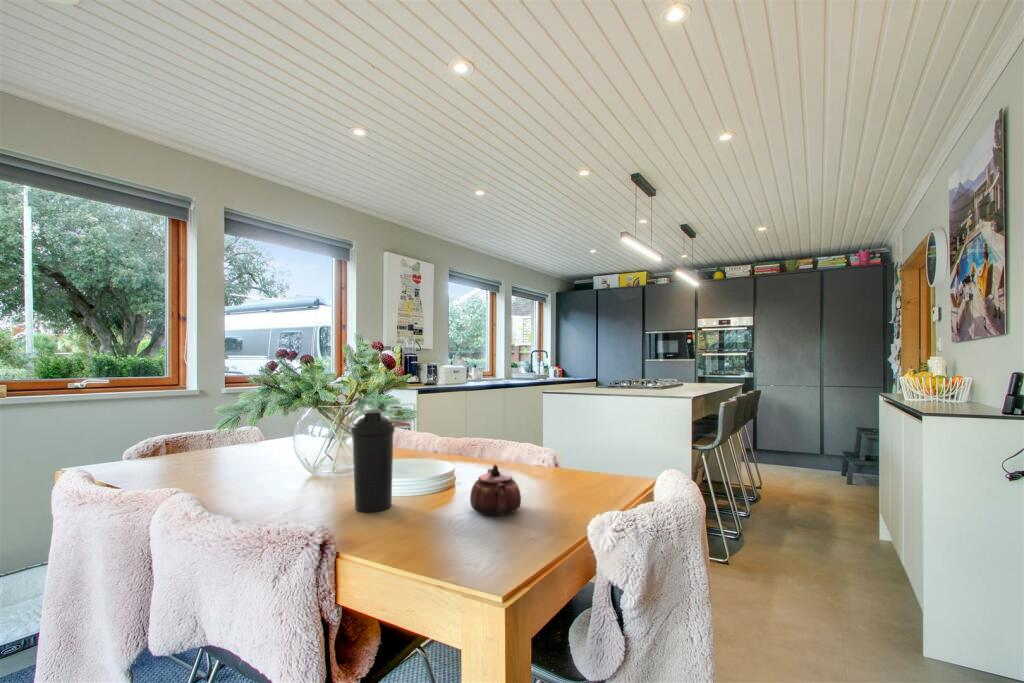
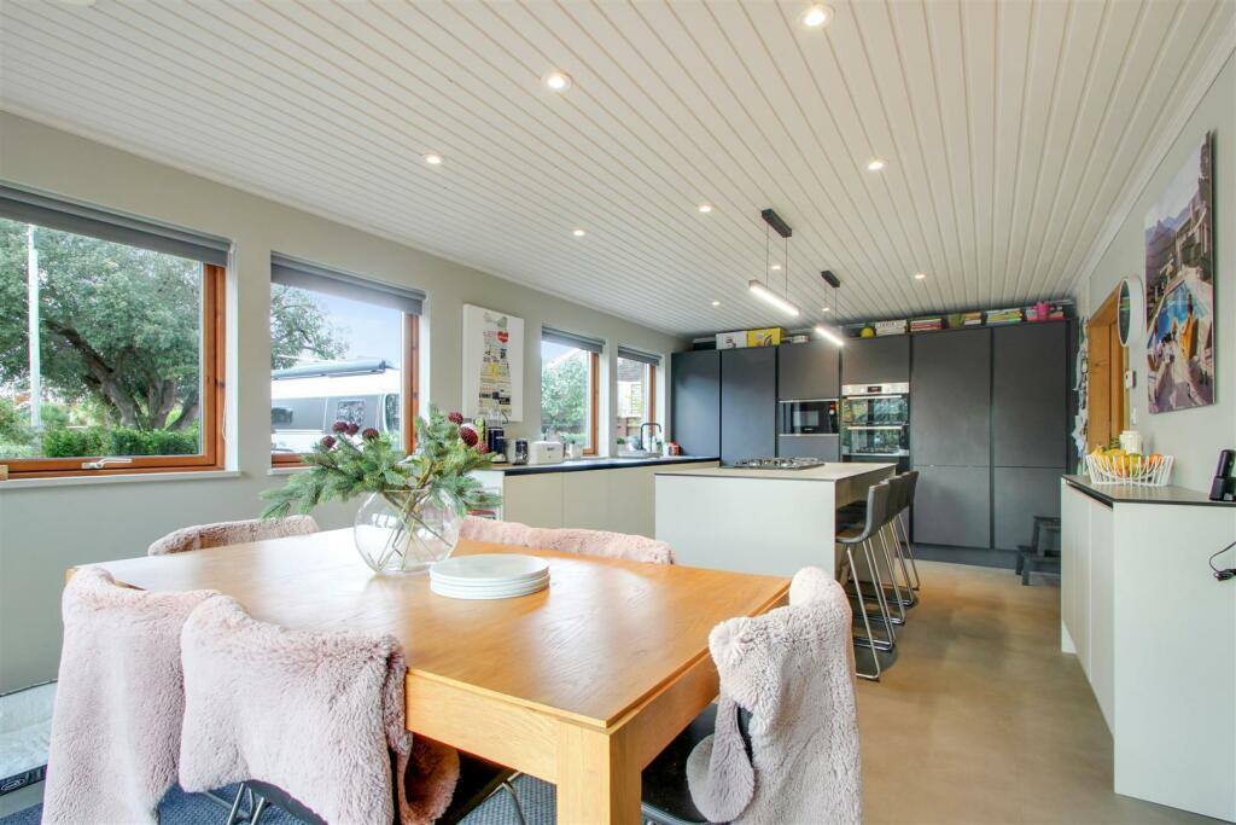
- teapot (495, 487)
- water bottle (373, 458)
